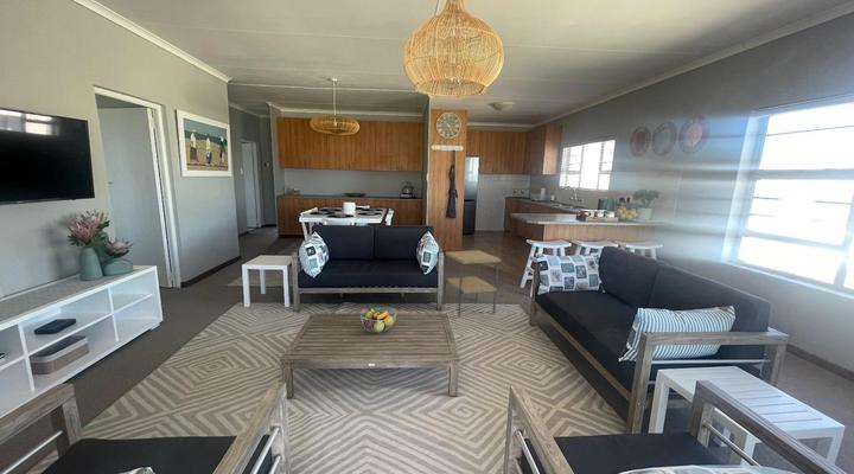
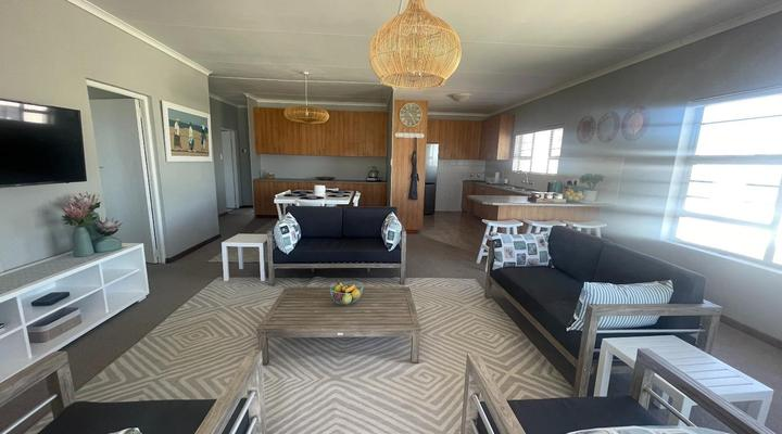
- side table (470, 282)
